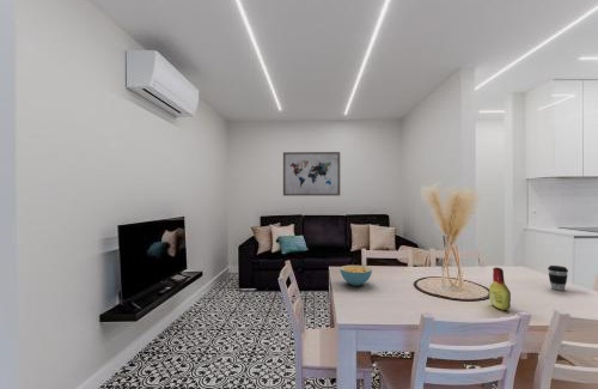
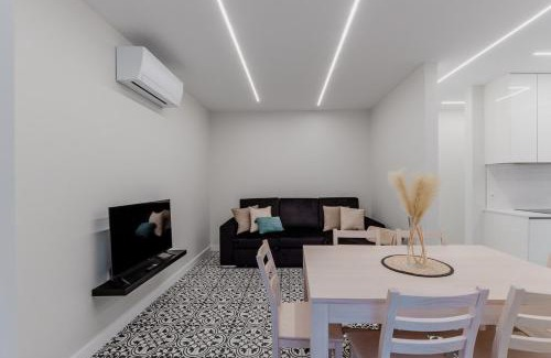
- cereal bowl (355, 275)
- wall art (311, 174)
- coffee cup (557, 278)
- bottle (499, 287)
